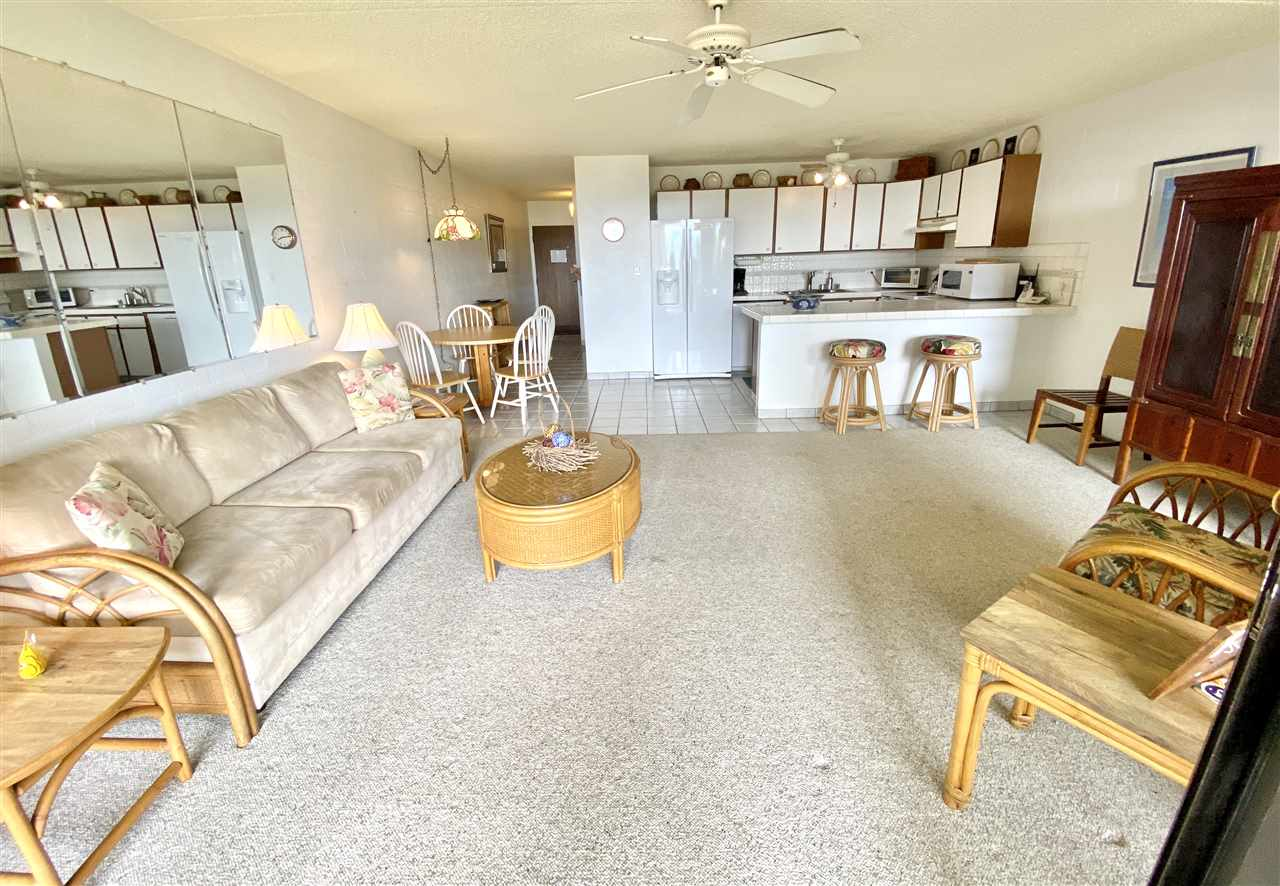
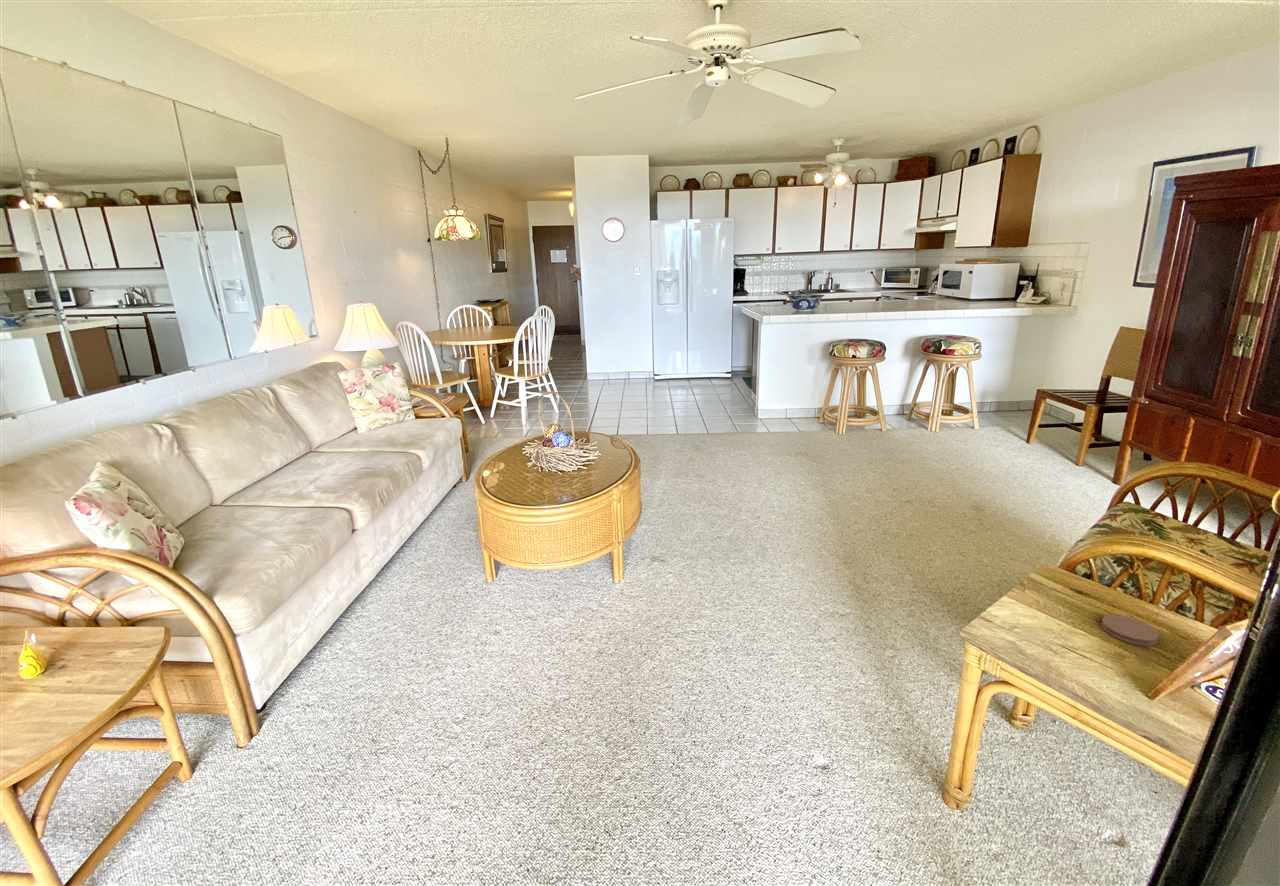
+ coaster (1129, 629)
